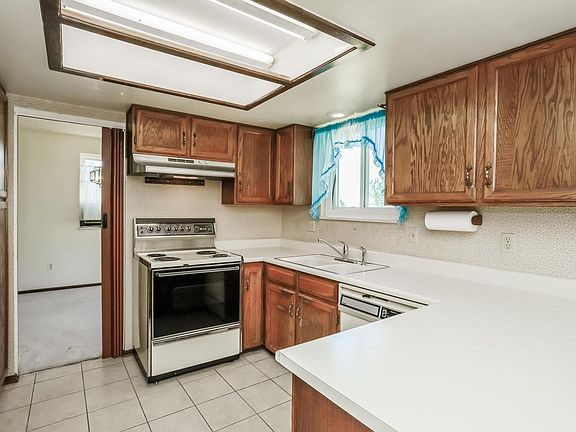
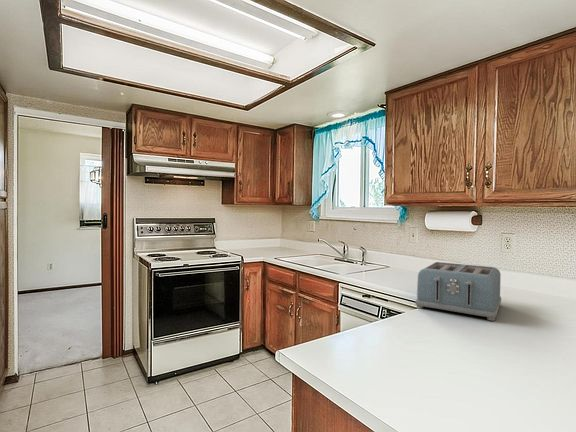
+ toaster (458, 287)
